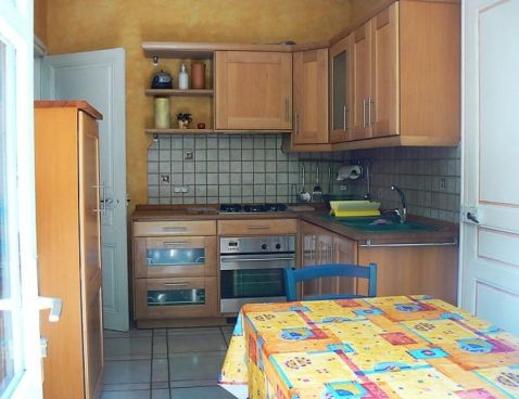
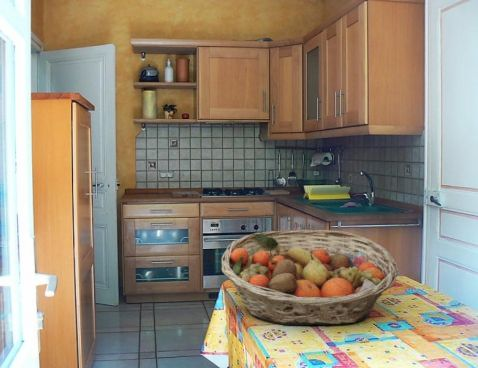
+ fruit basket (307, 273)
